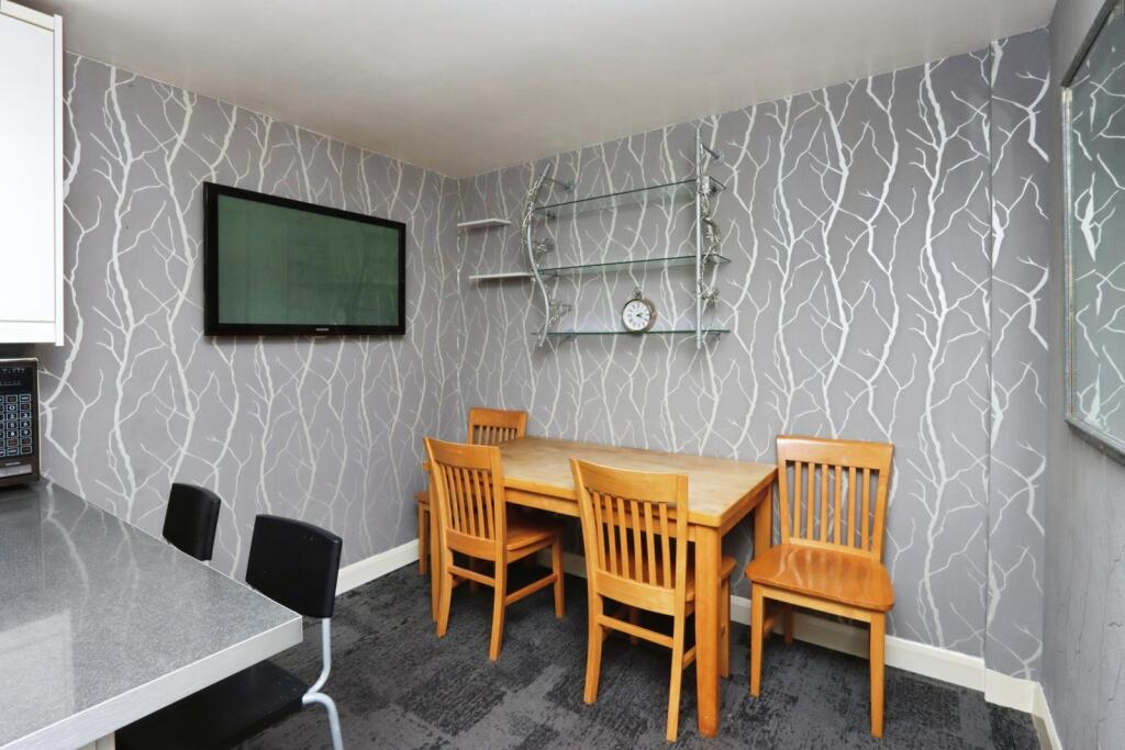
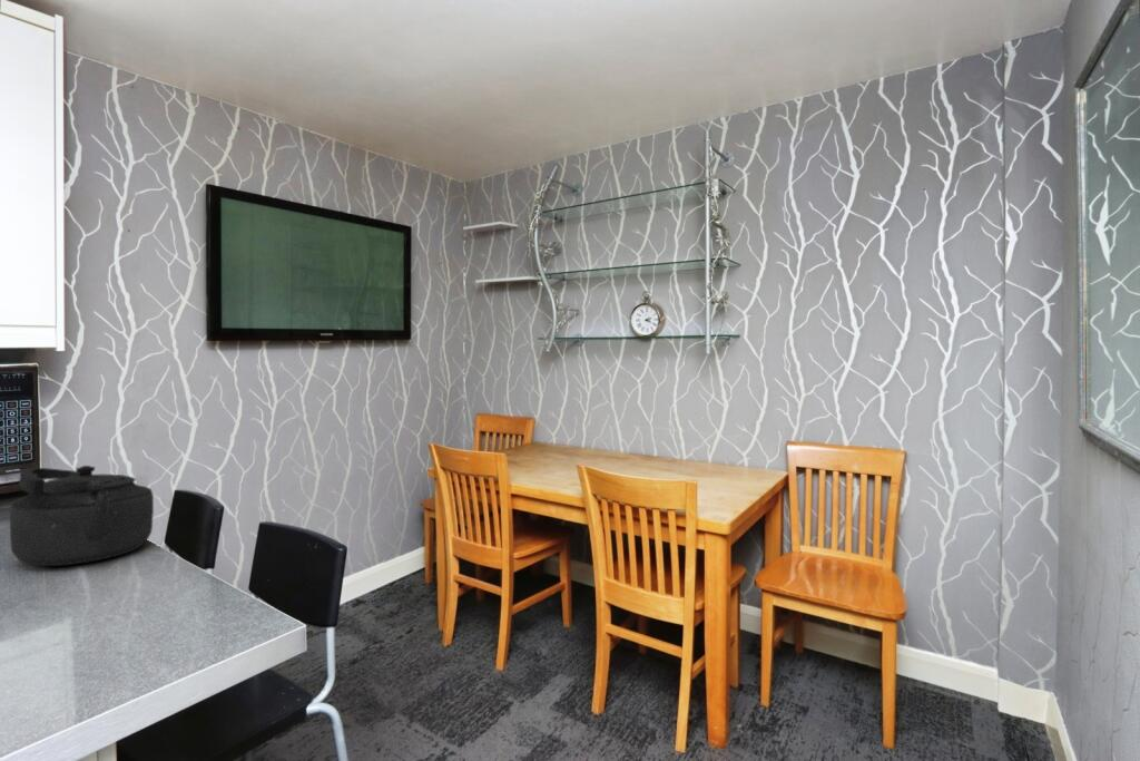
+ kettle (83, 509)
